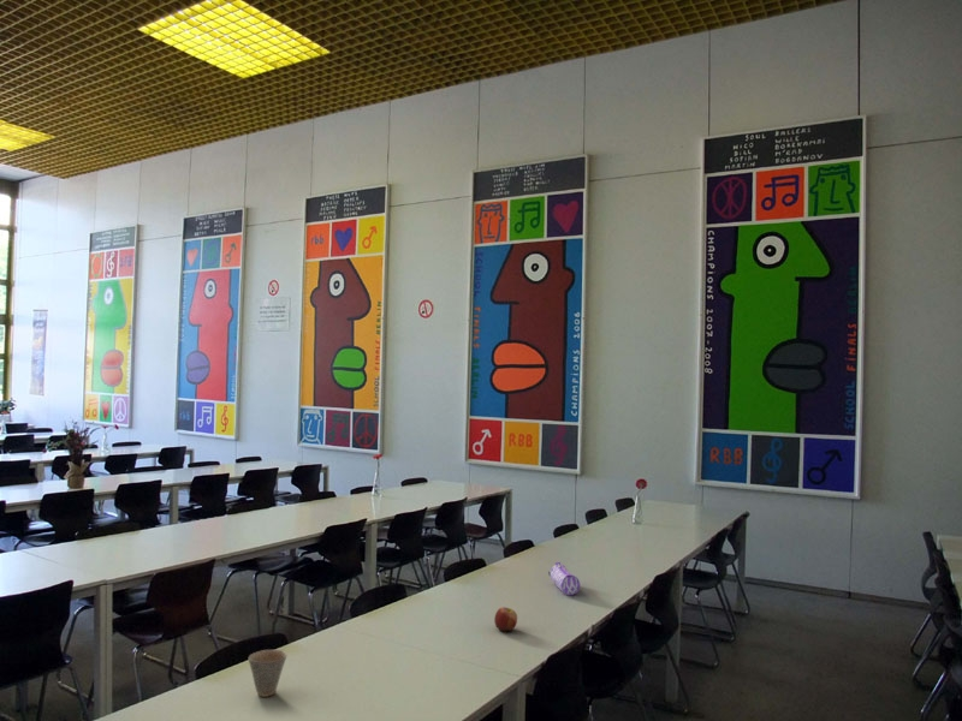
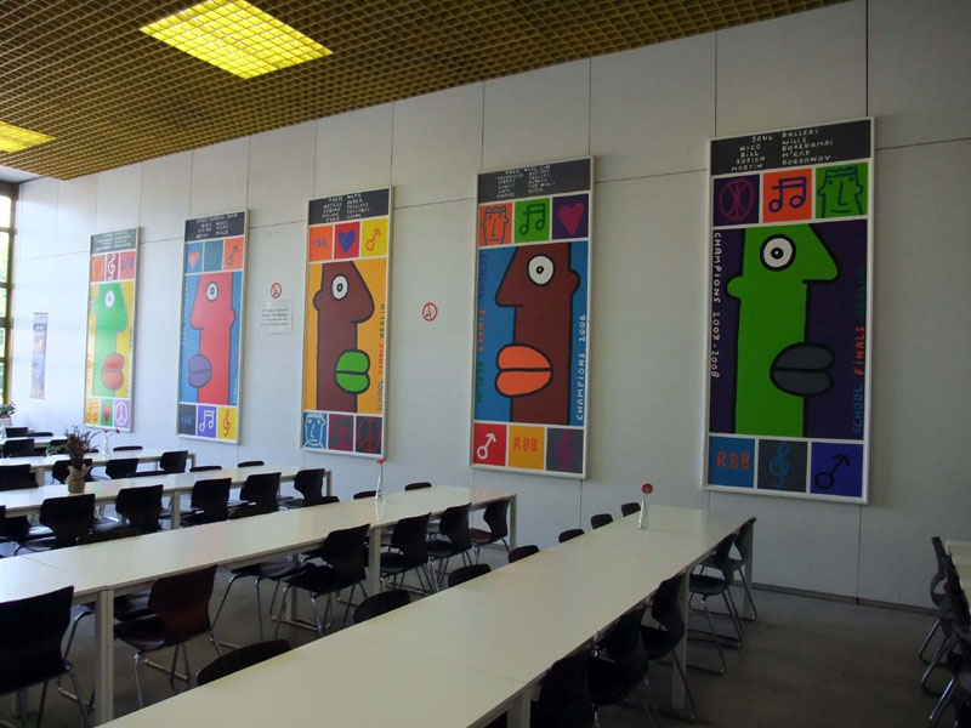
- pencil case (564, 578)
- cup (267, 673)
- apple (505, 618)
